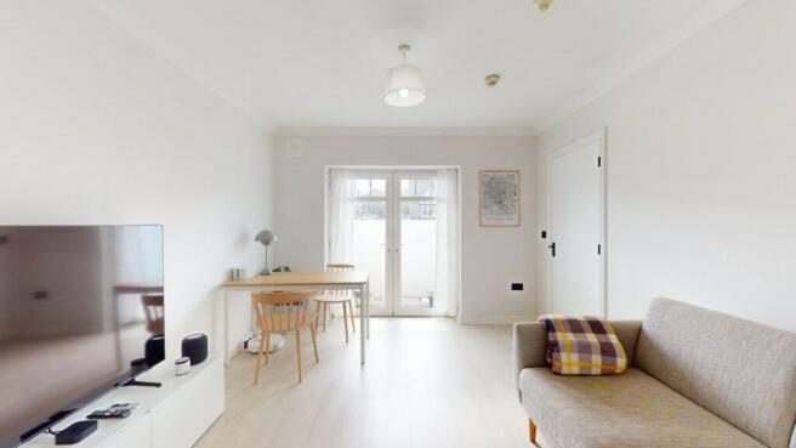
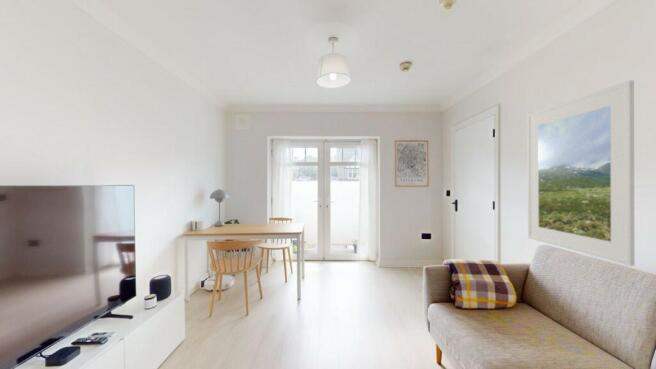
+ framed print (570, 175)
